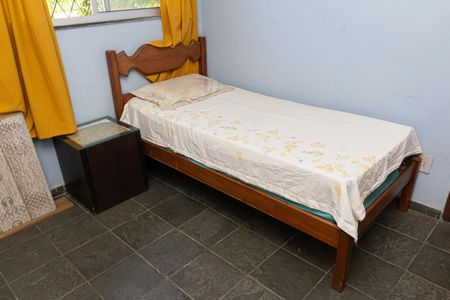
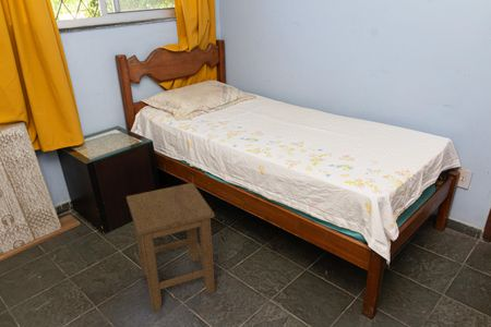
+ stool (172, 244)
